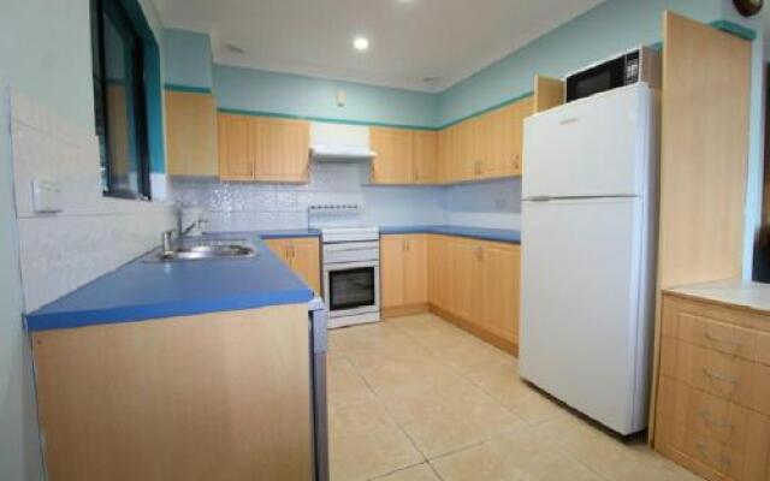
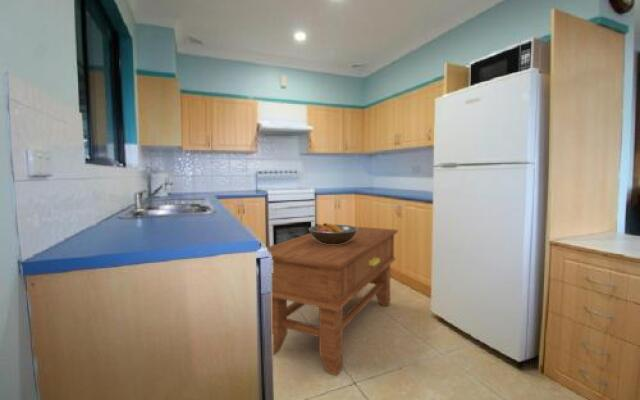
+ fruit bowl (333, 233)
+ side table (337, 282)
